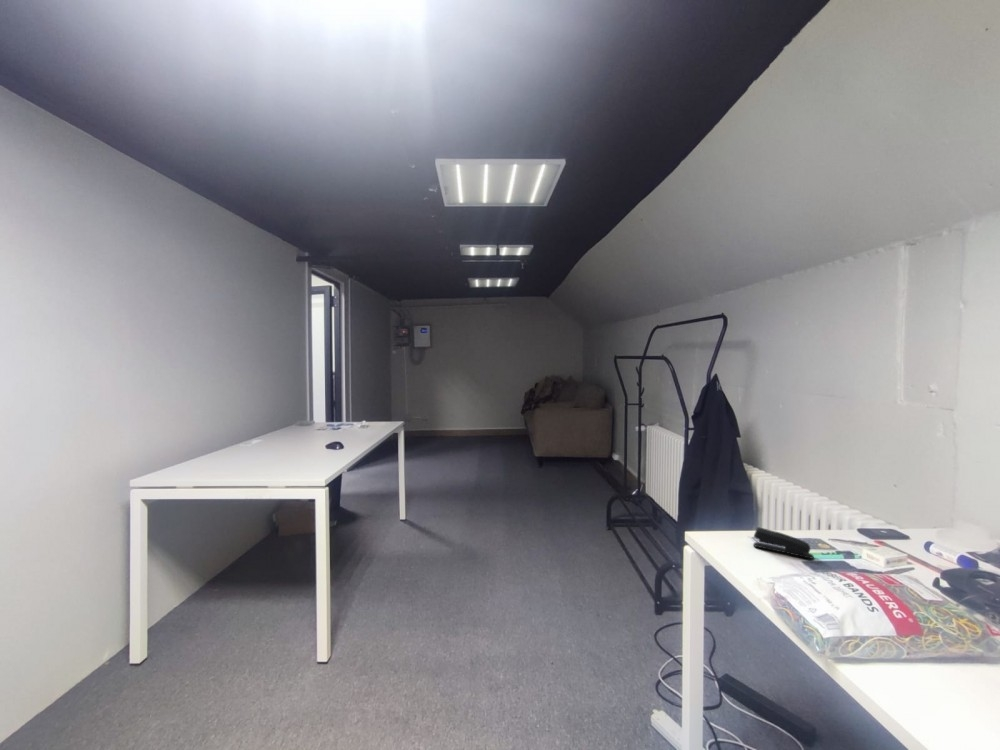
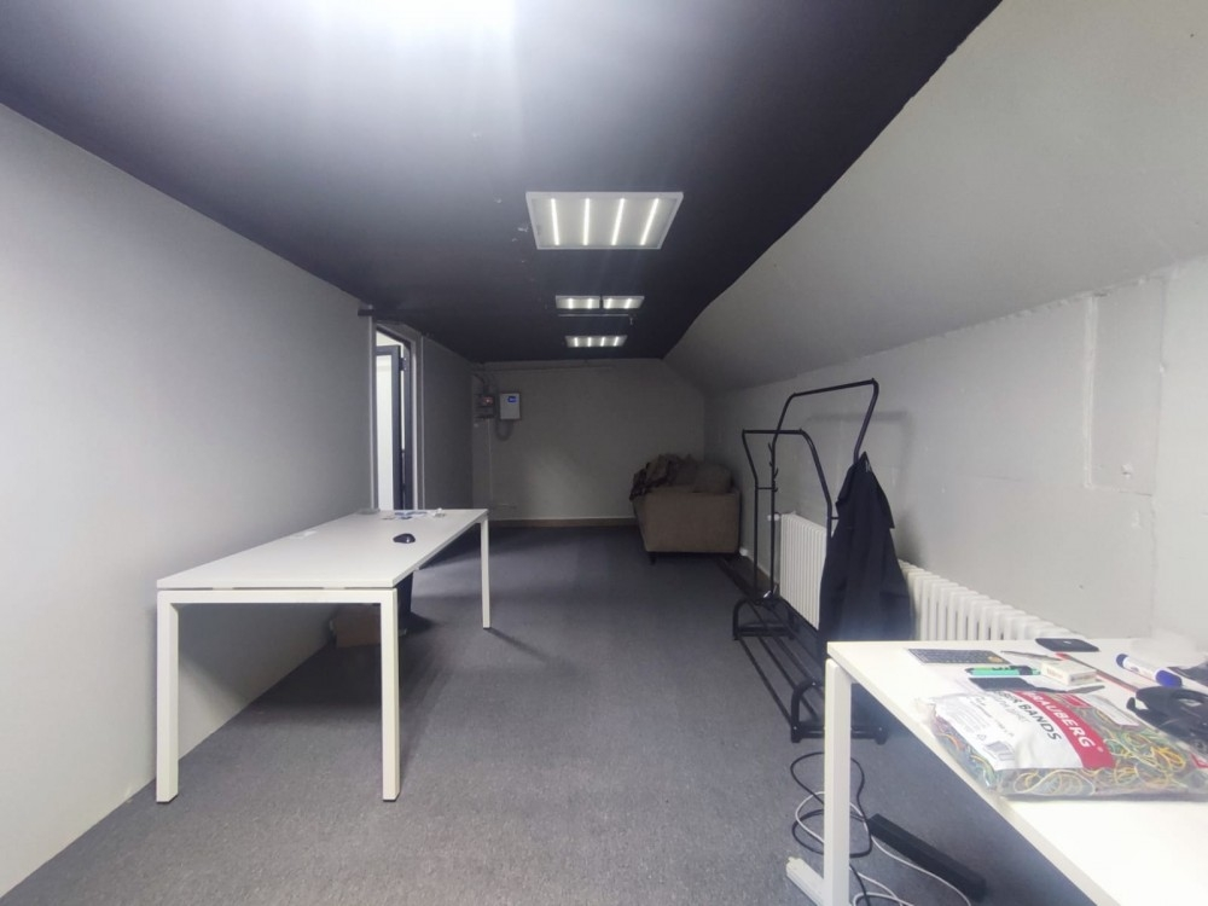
- stapler (782, 541)
